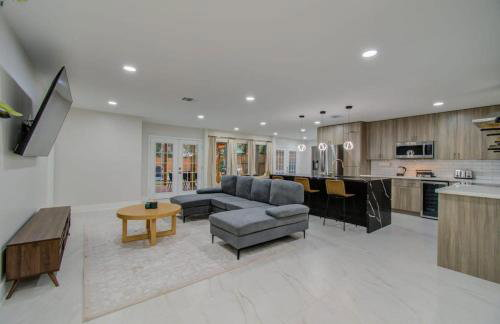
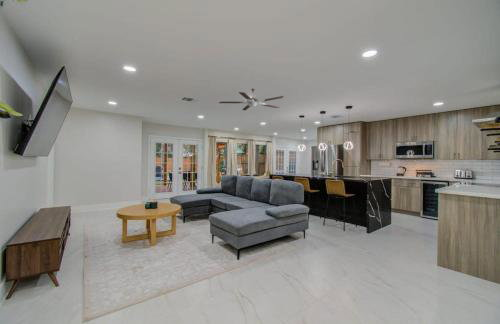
+ ceiling fan (250, 98)
